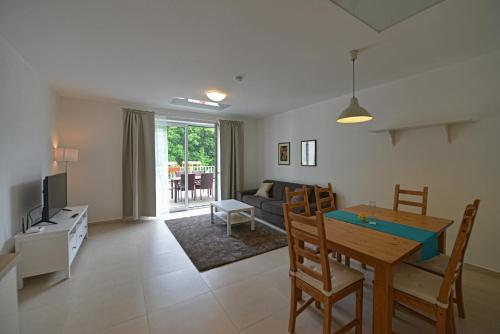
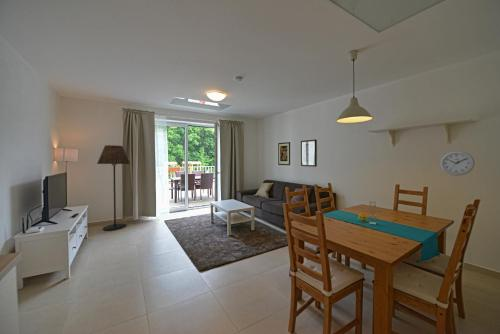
+ wall clock (456, 163)
+ floor lamp (114, 186)
